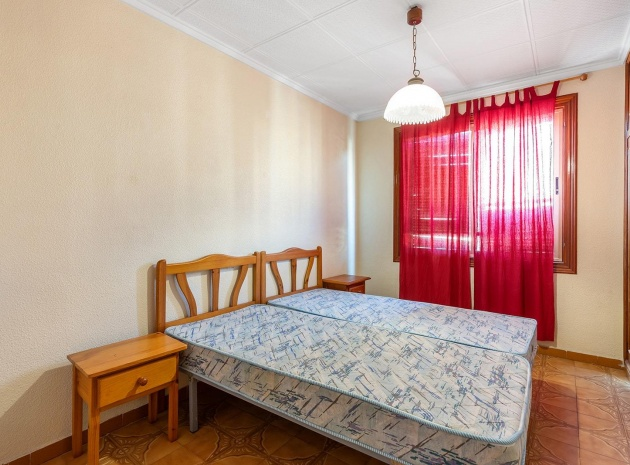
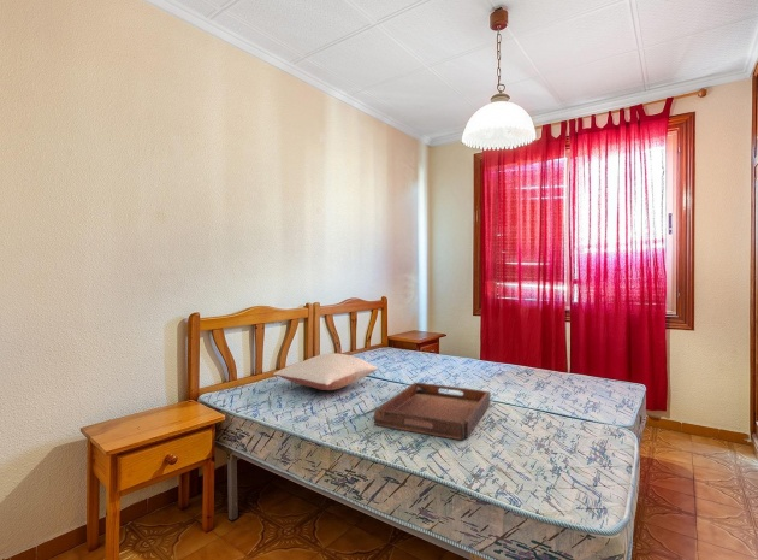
+ serving tray (436, 406)
+ pillow (326, 371)
